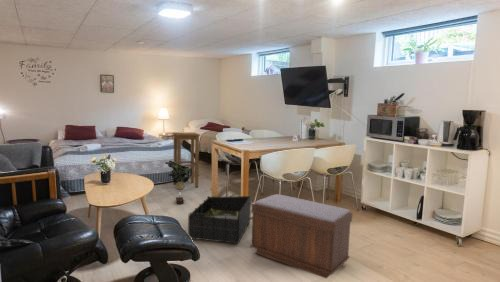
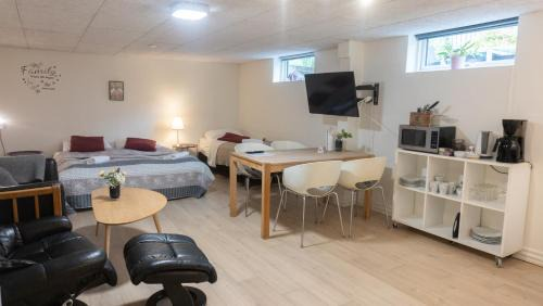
- decorative plant (178, 182)
- storage bin (221, 216)
- bench (299, 231)
- stool (185, 161)
